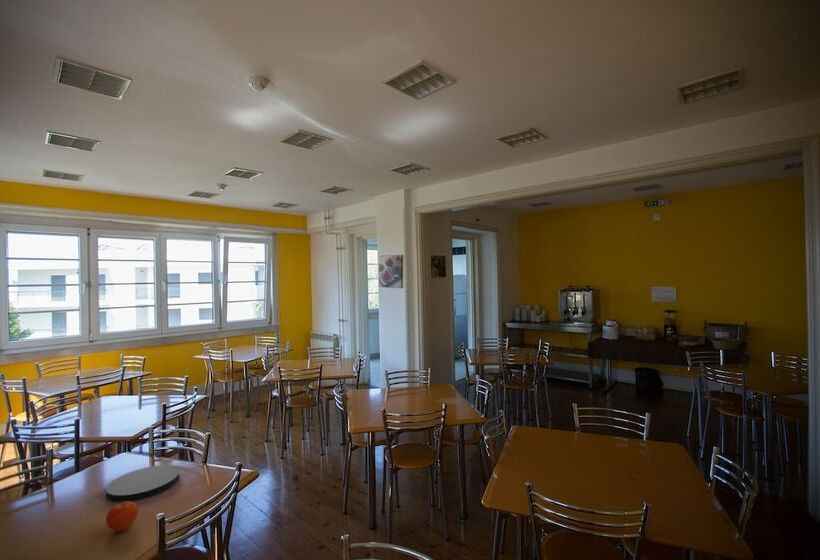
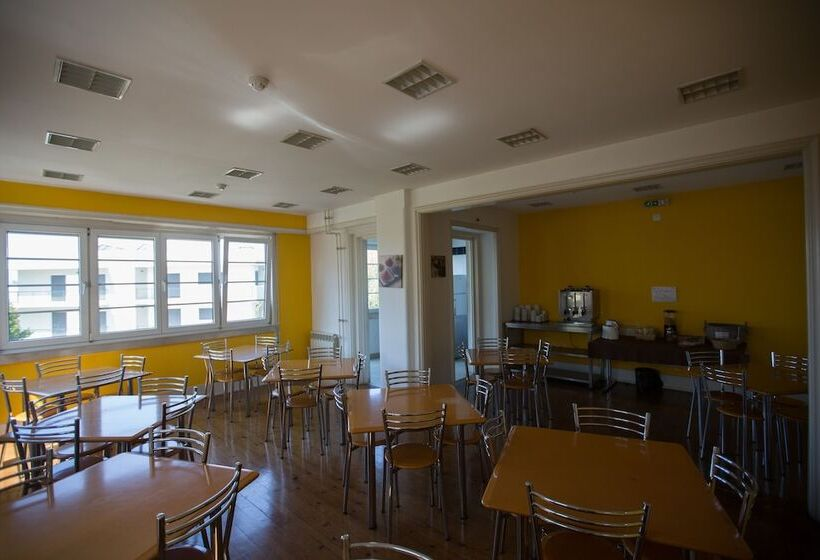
- plate (144, 481)
- fruit (122, 516)
